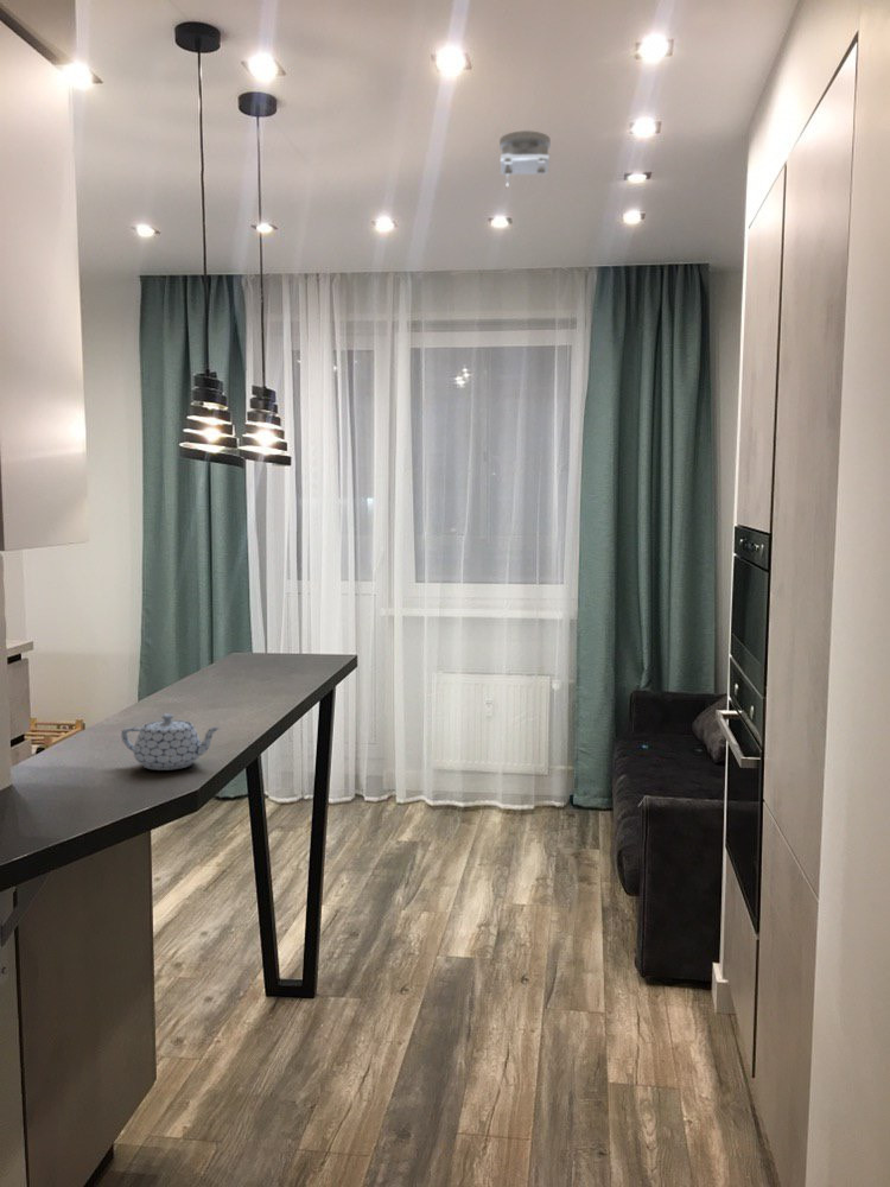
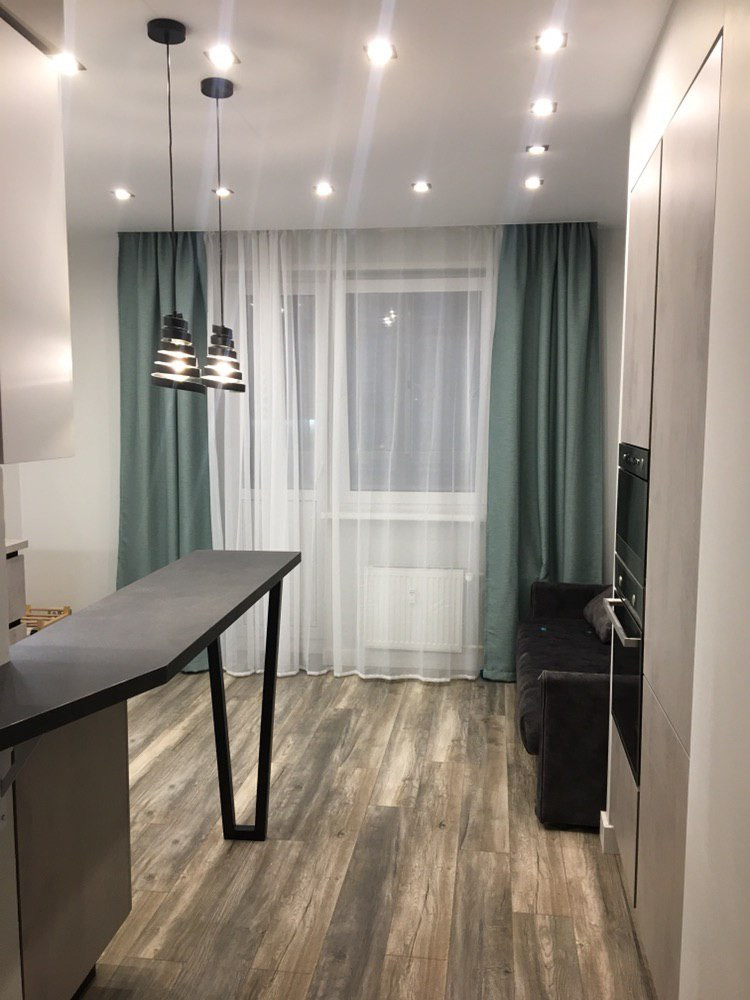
- smoke detector (525, 161)
- teapot (171, 740)
